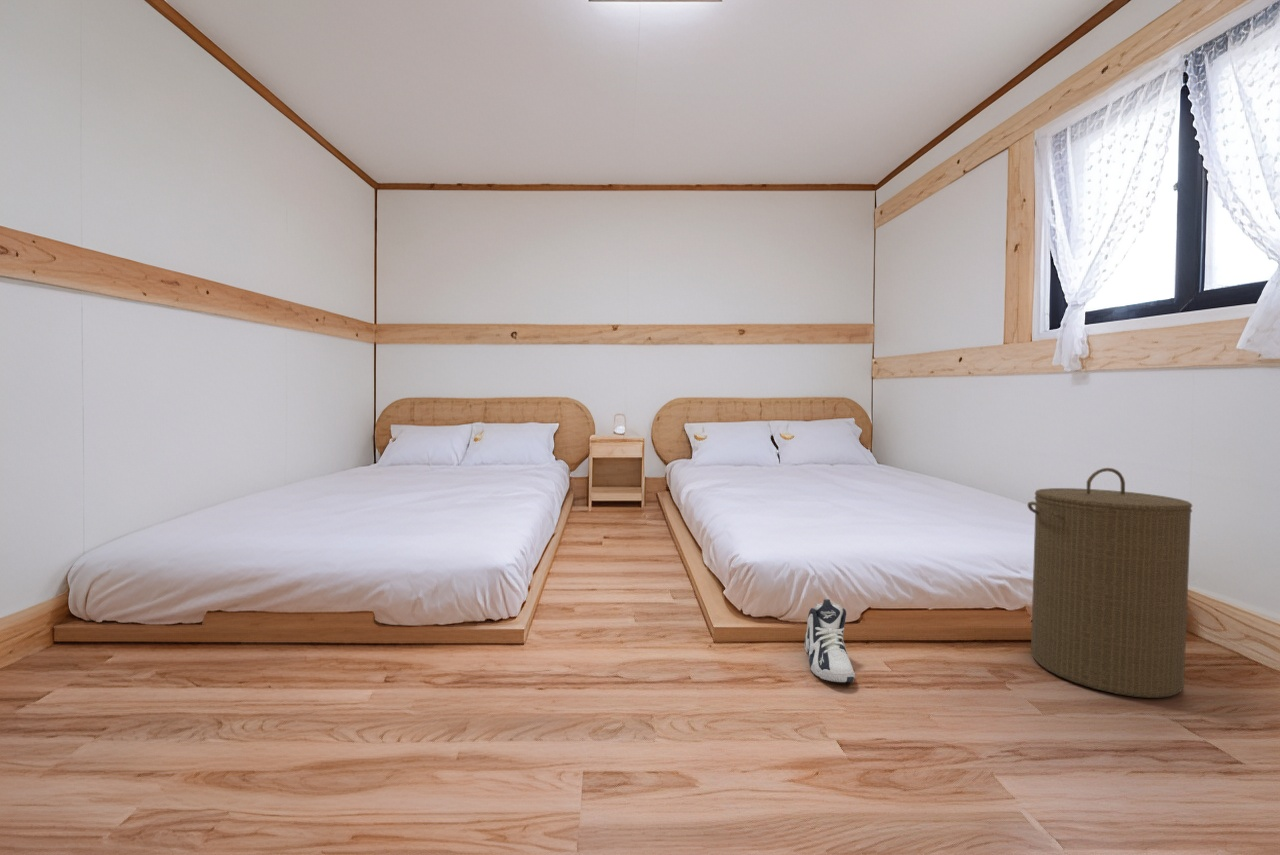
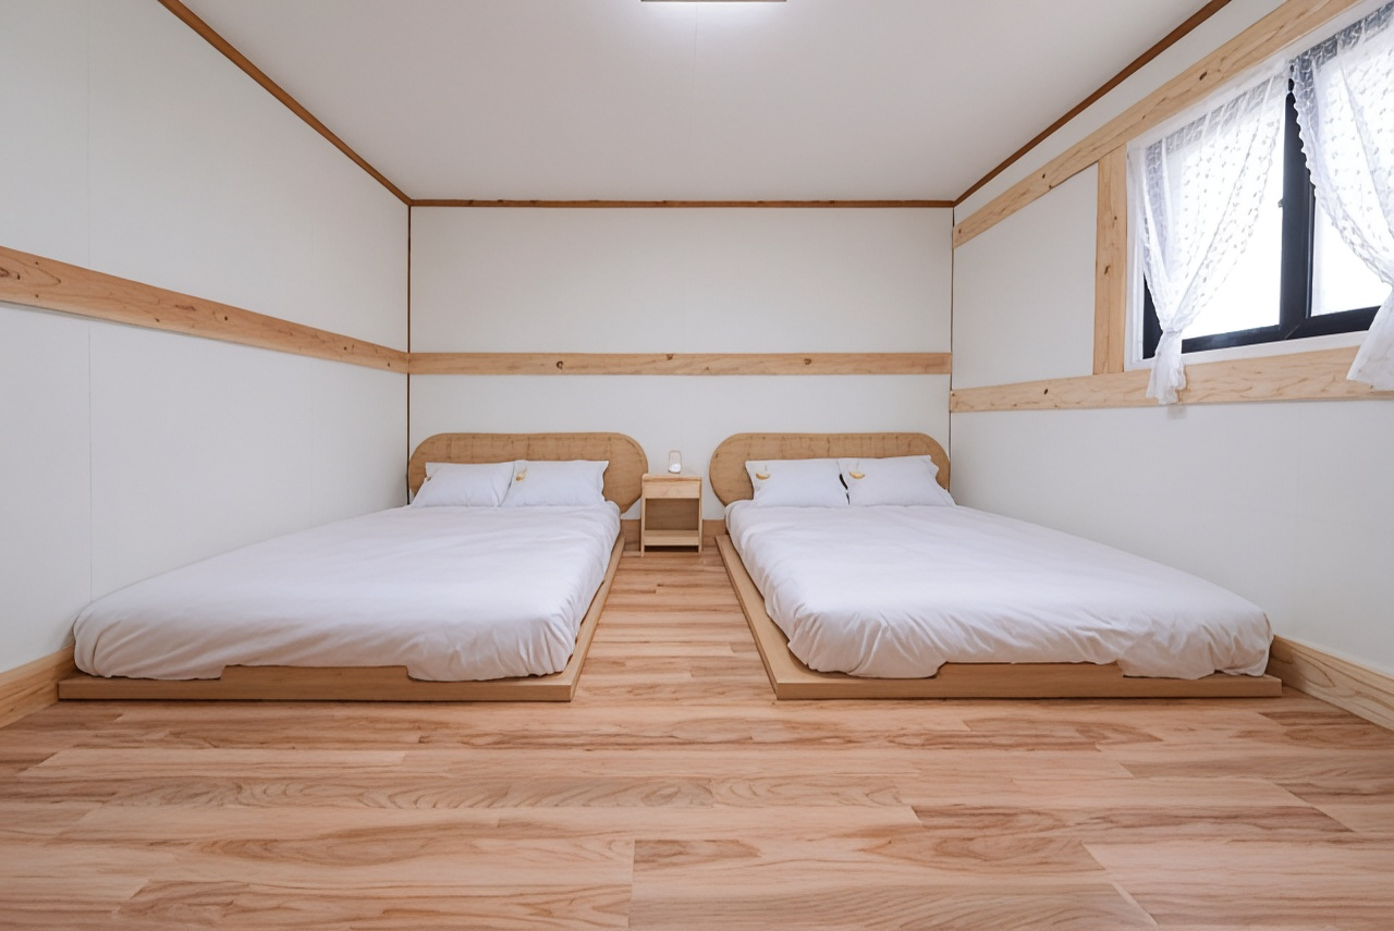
- sneaker (828, 634)
- laundry hamper (1106, 569)
